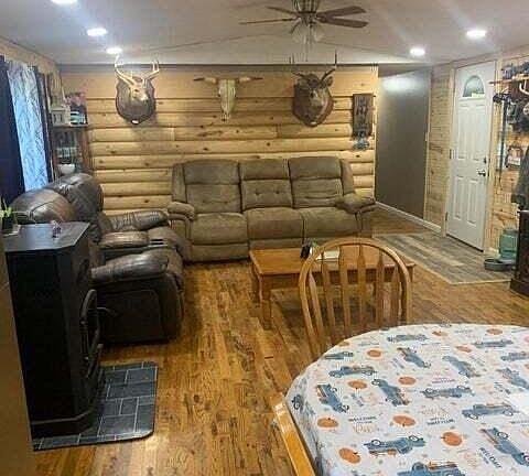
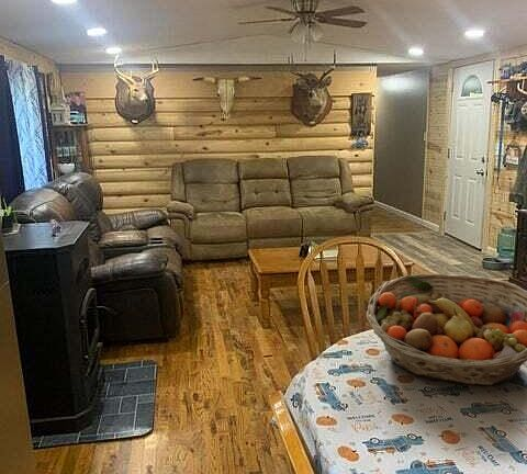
+ fruit basket (453, 325)
